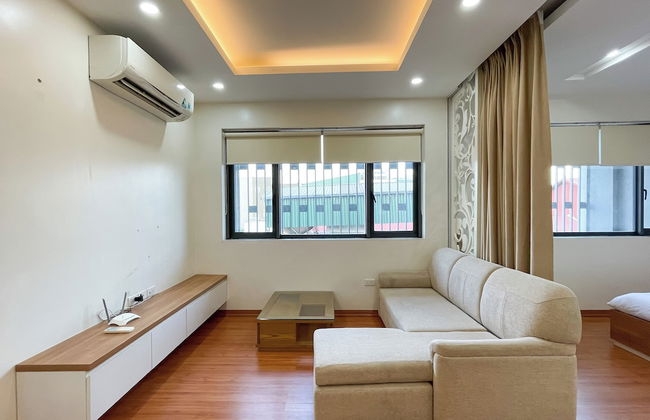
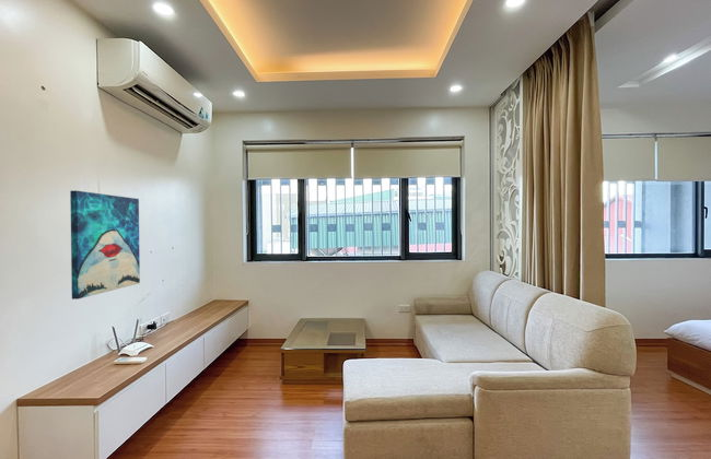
+ wall art (109, 243)
